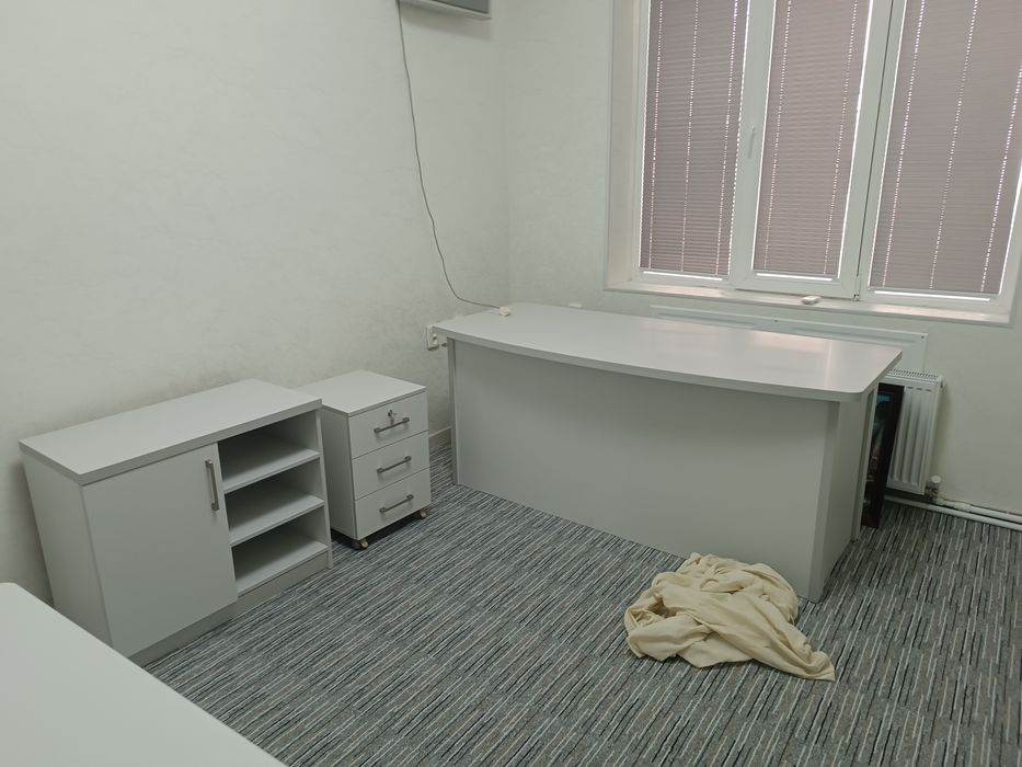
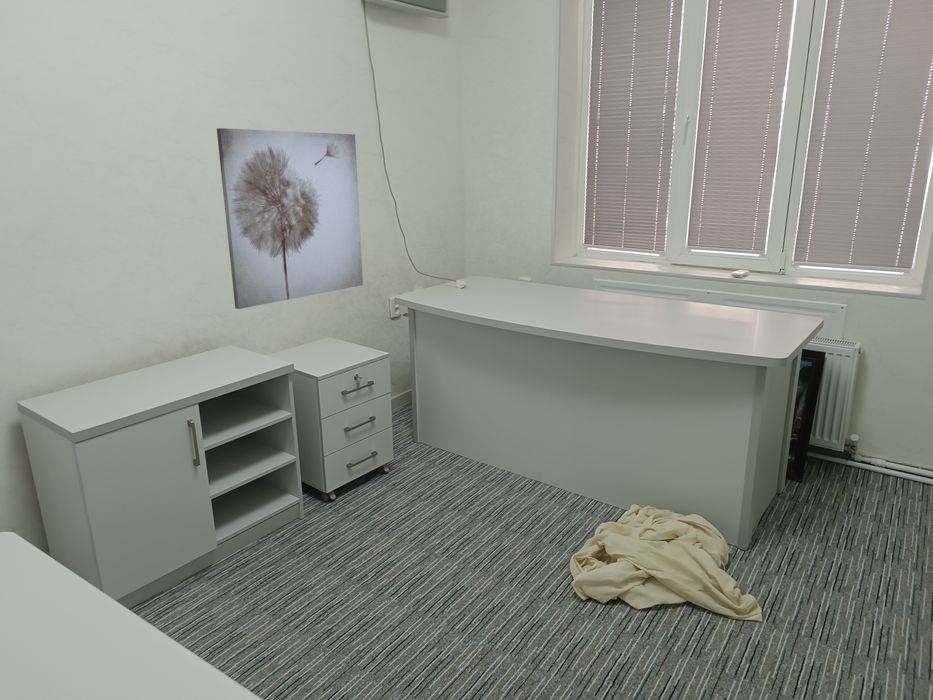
+ wall art (298, 216)
